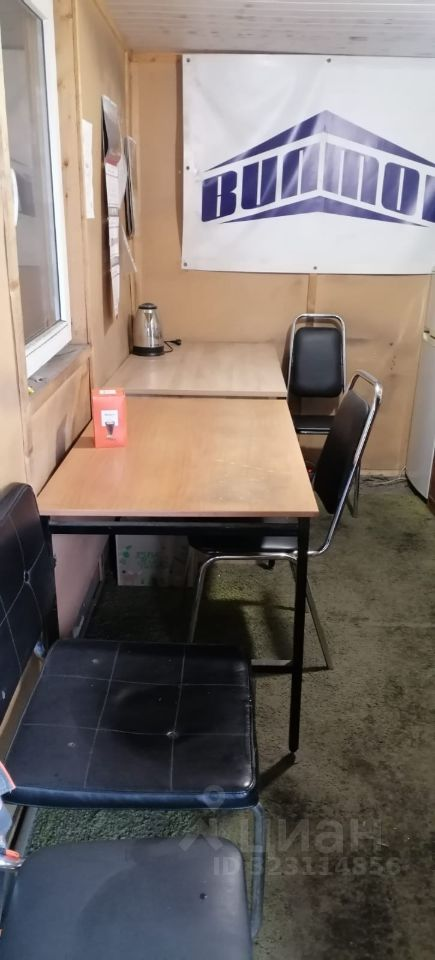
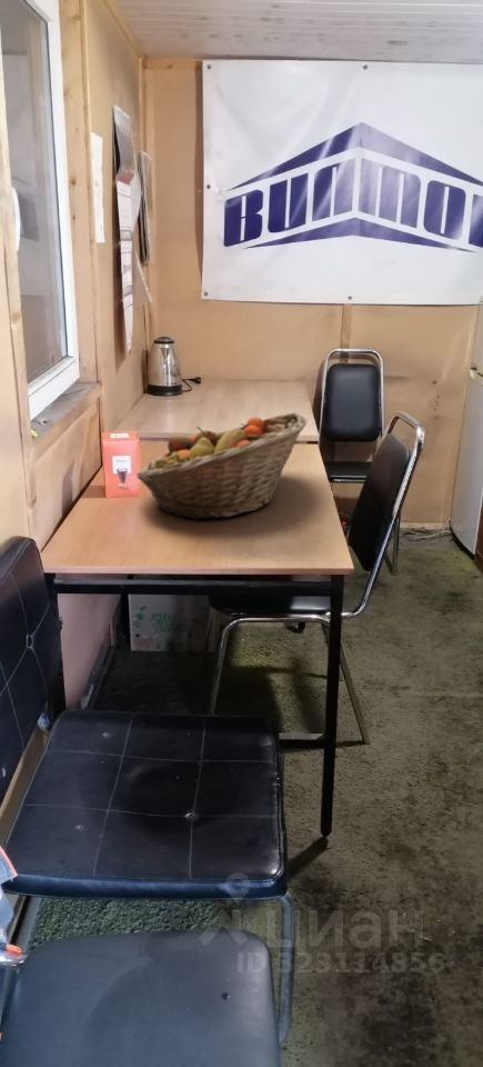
+ fruit basket (223, 459)
